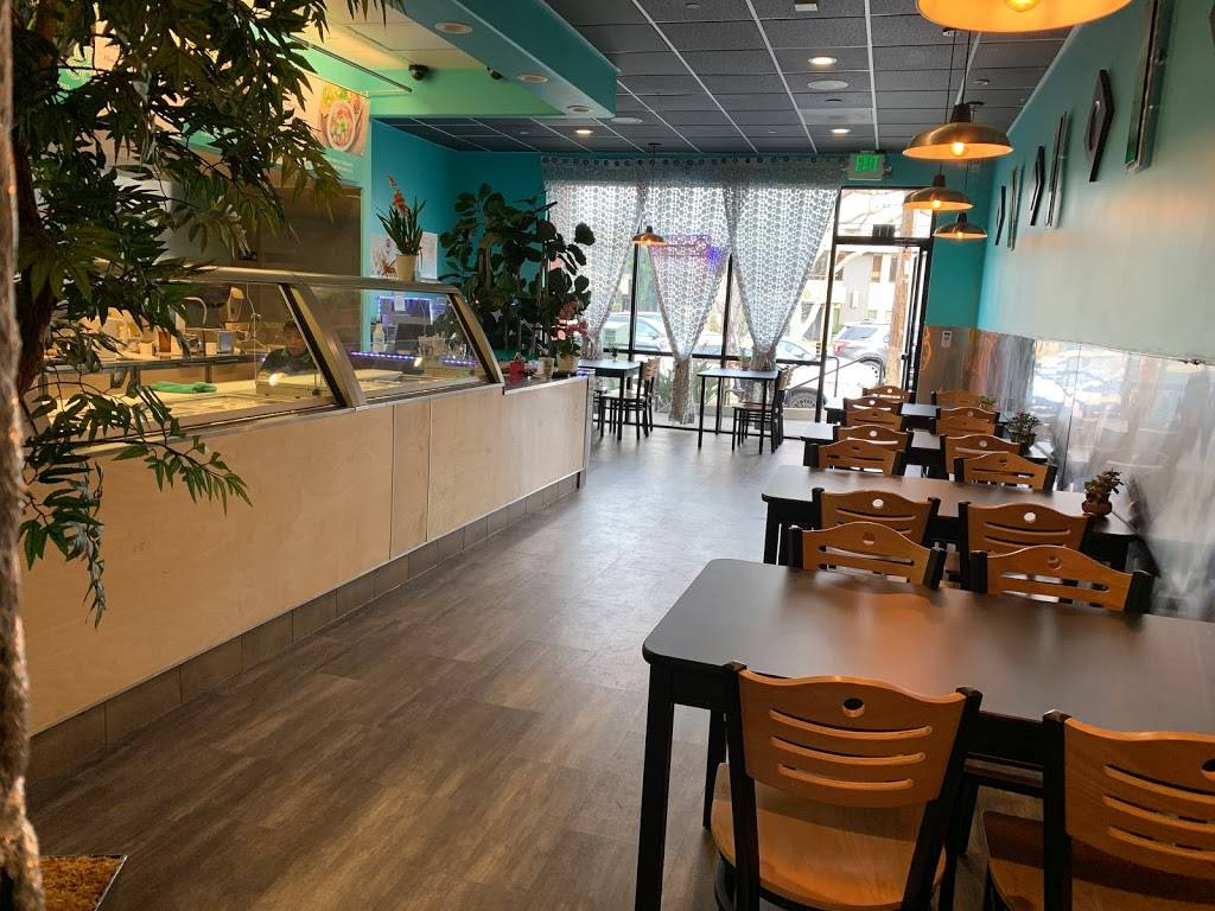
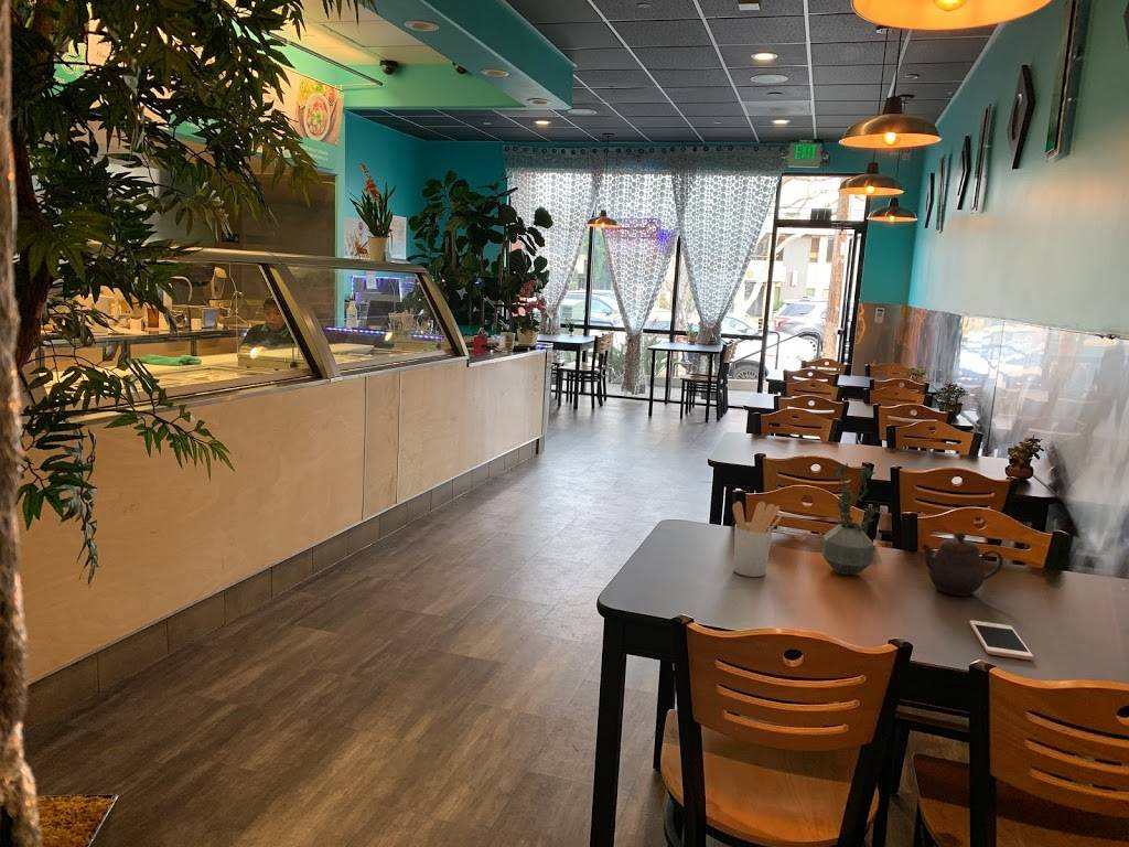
+ teapot (960, 561)
+ utensil holder (756, 536)
+ cell phone (999, 639)
+ potted plant (851, 518)
